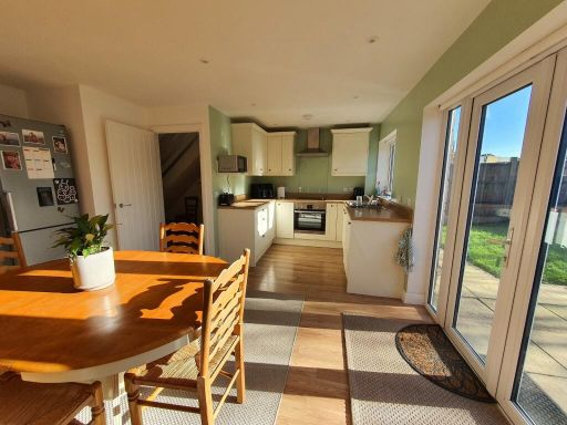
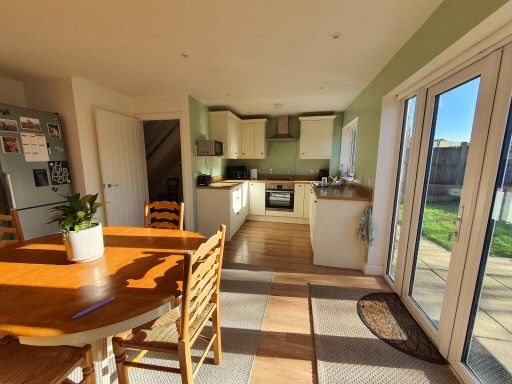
+ pen (94, 307)
